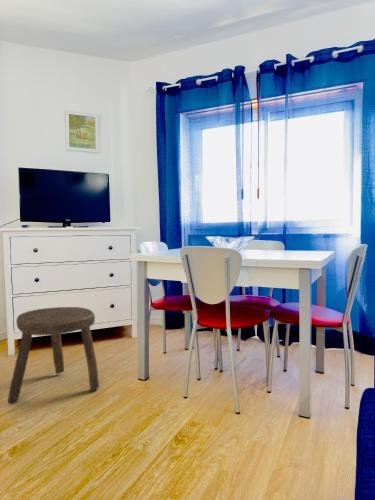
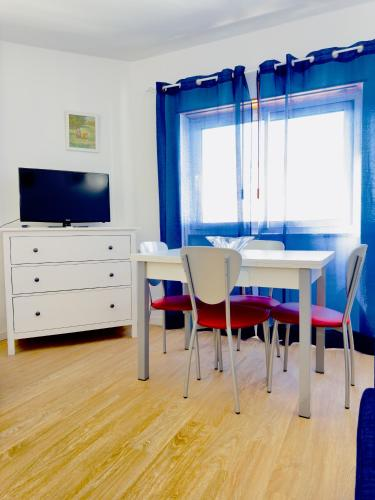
- stool (53, 352)
